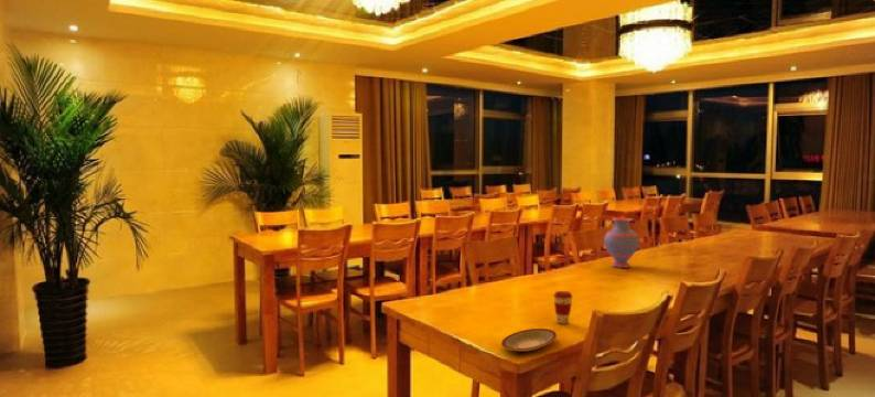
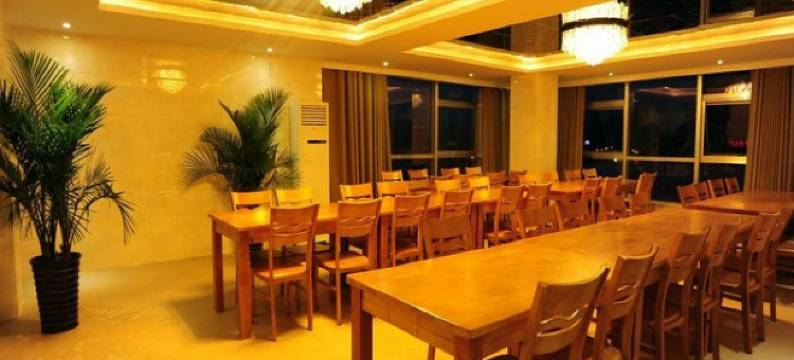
- vase (620, 243)
- coffee cup (562, 307)
- plate (529, 342)
